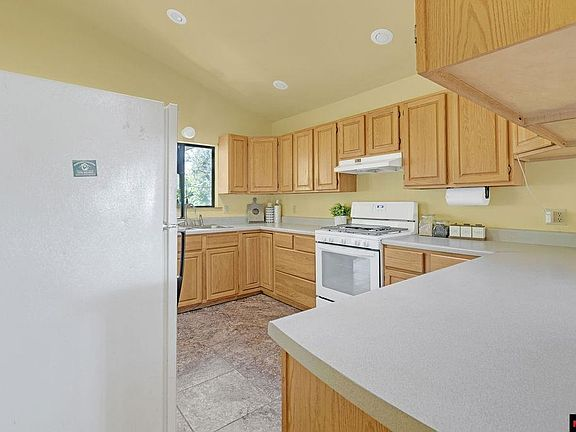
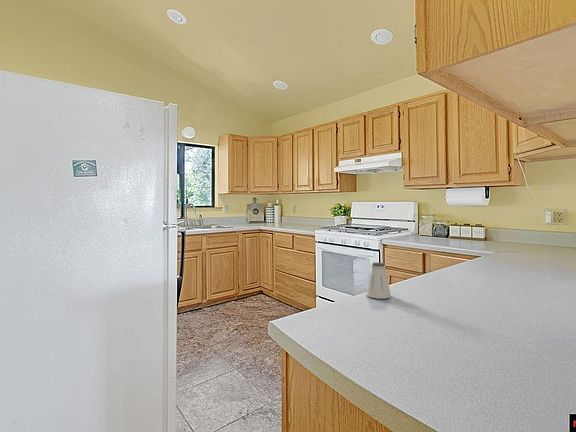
+ saltshaker (378, 279)
